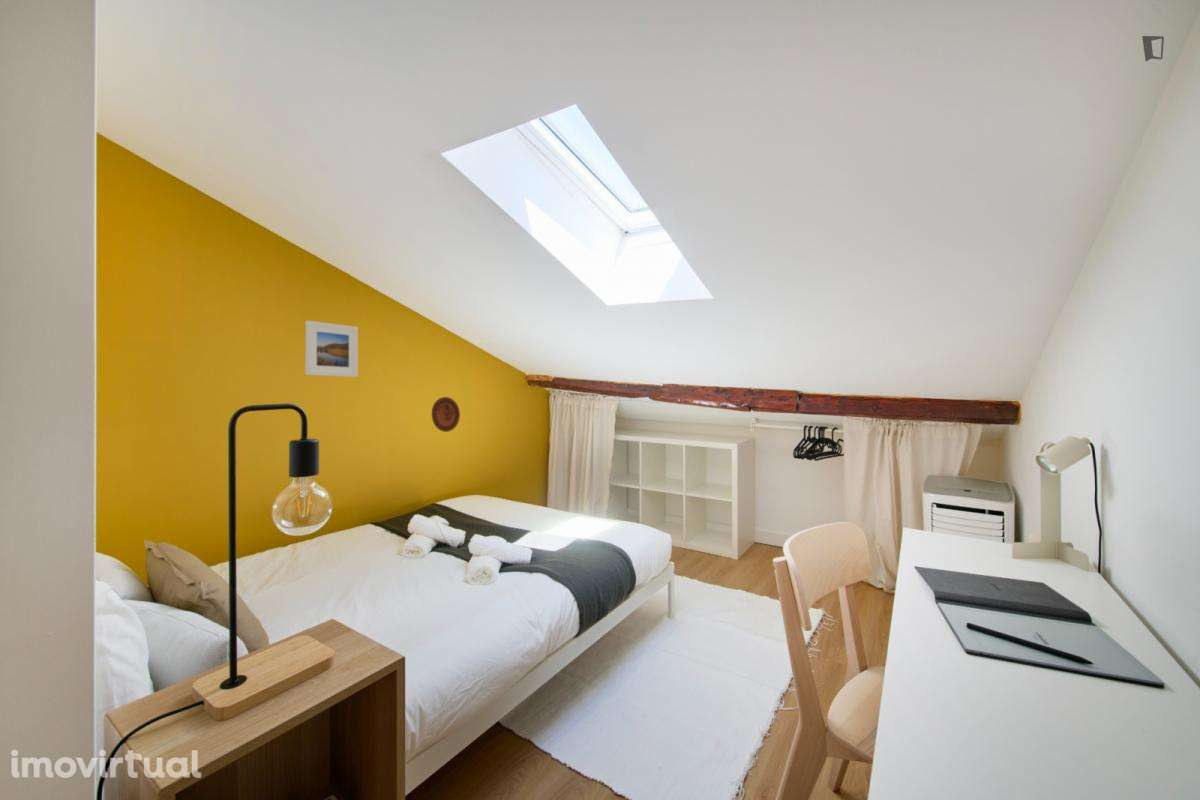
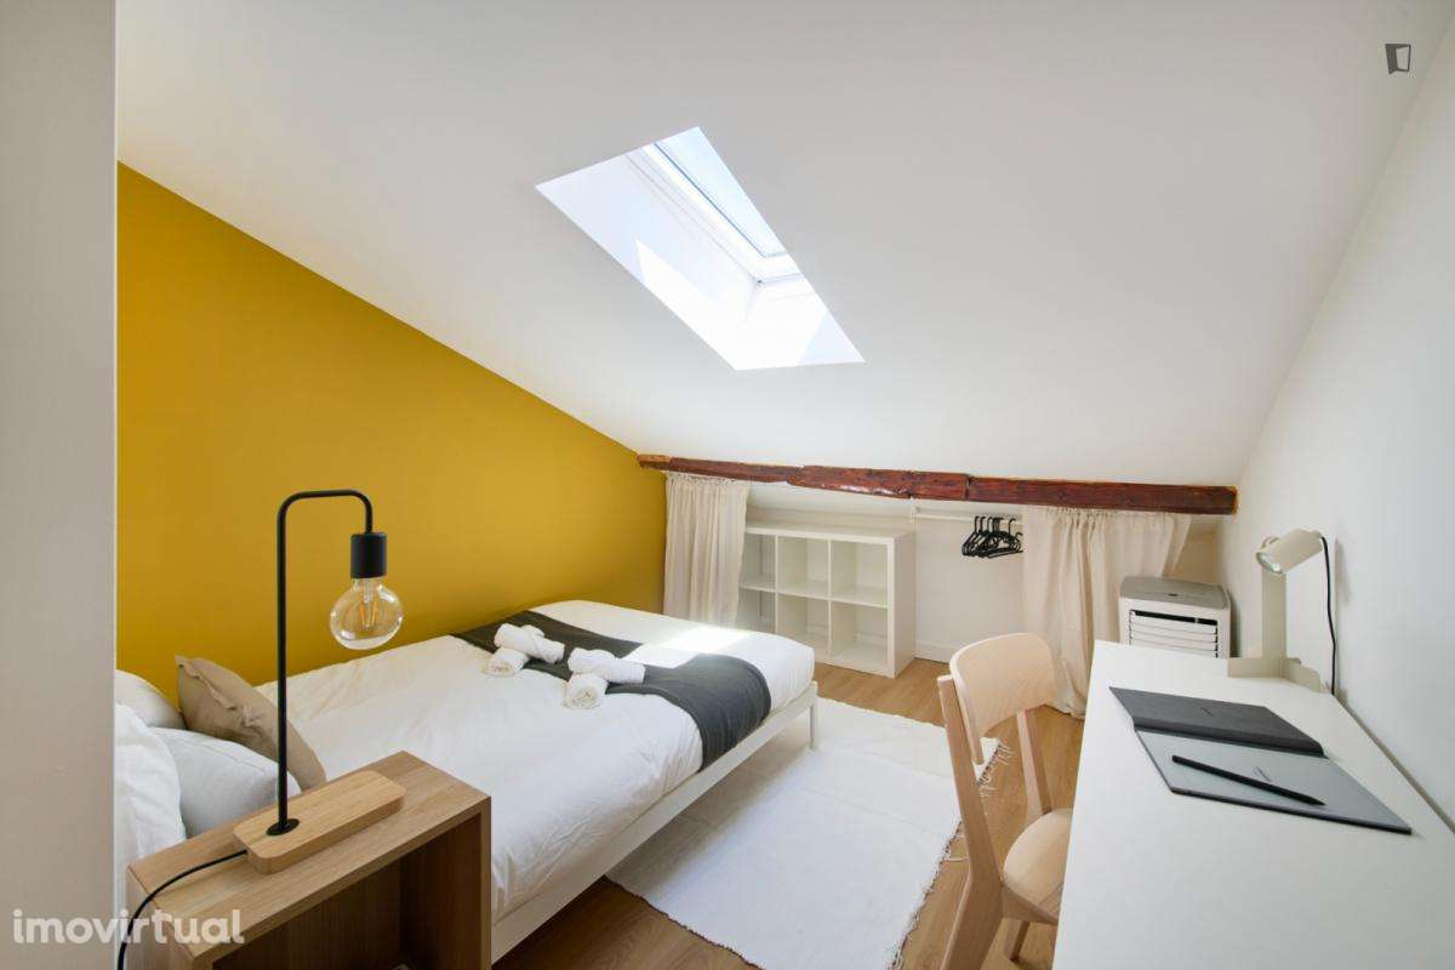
- decorative plate (445, 414)
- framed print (332, 349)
